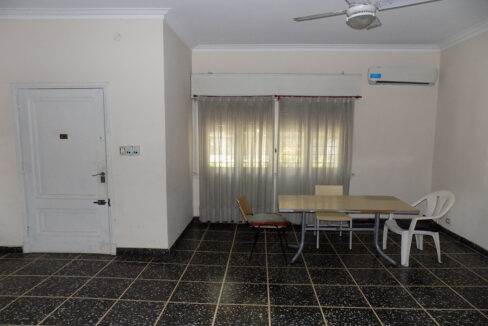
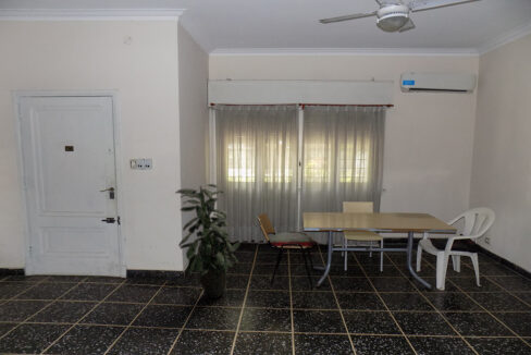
+ indoor plant (208, 240)
